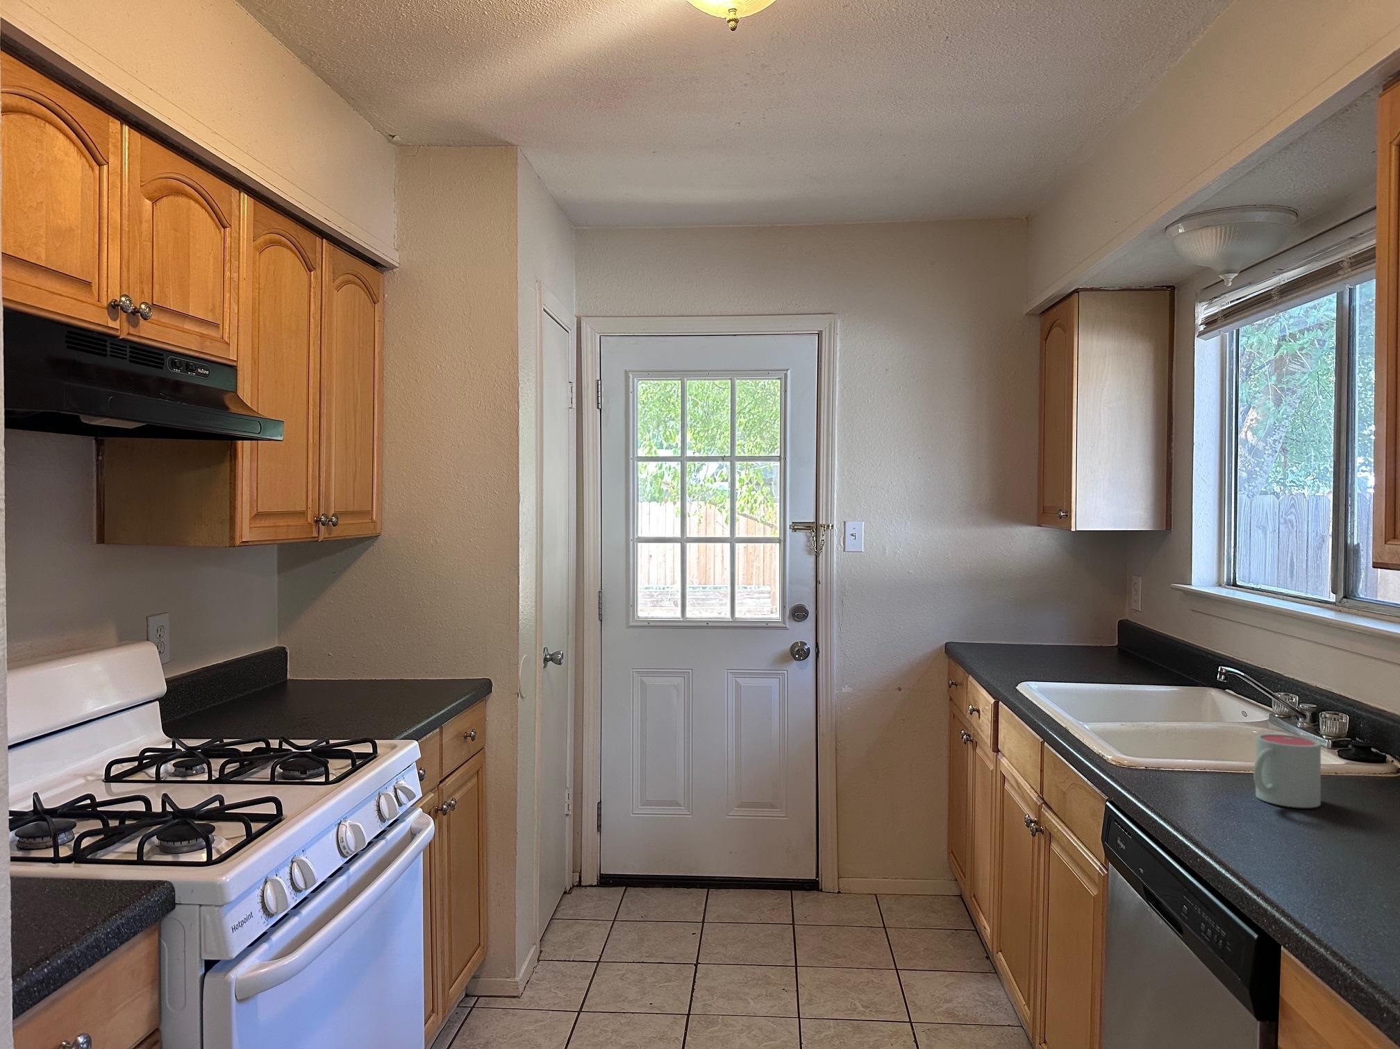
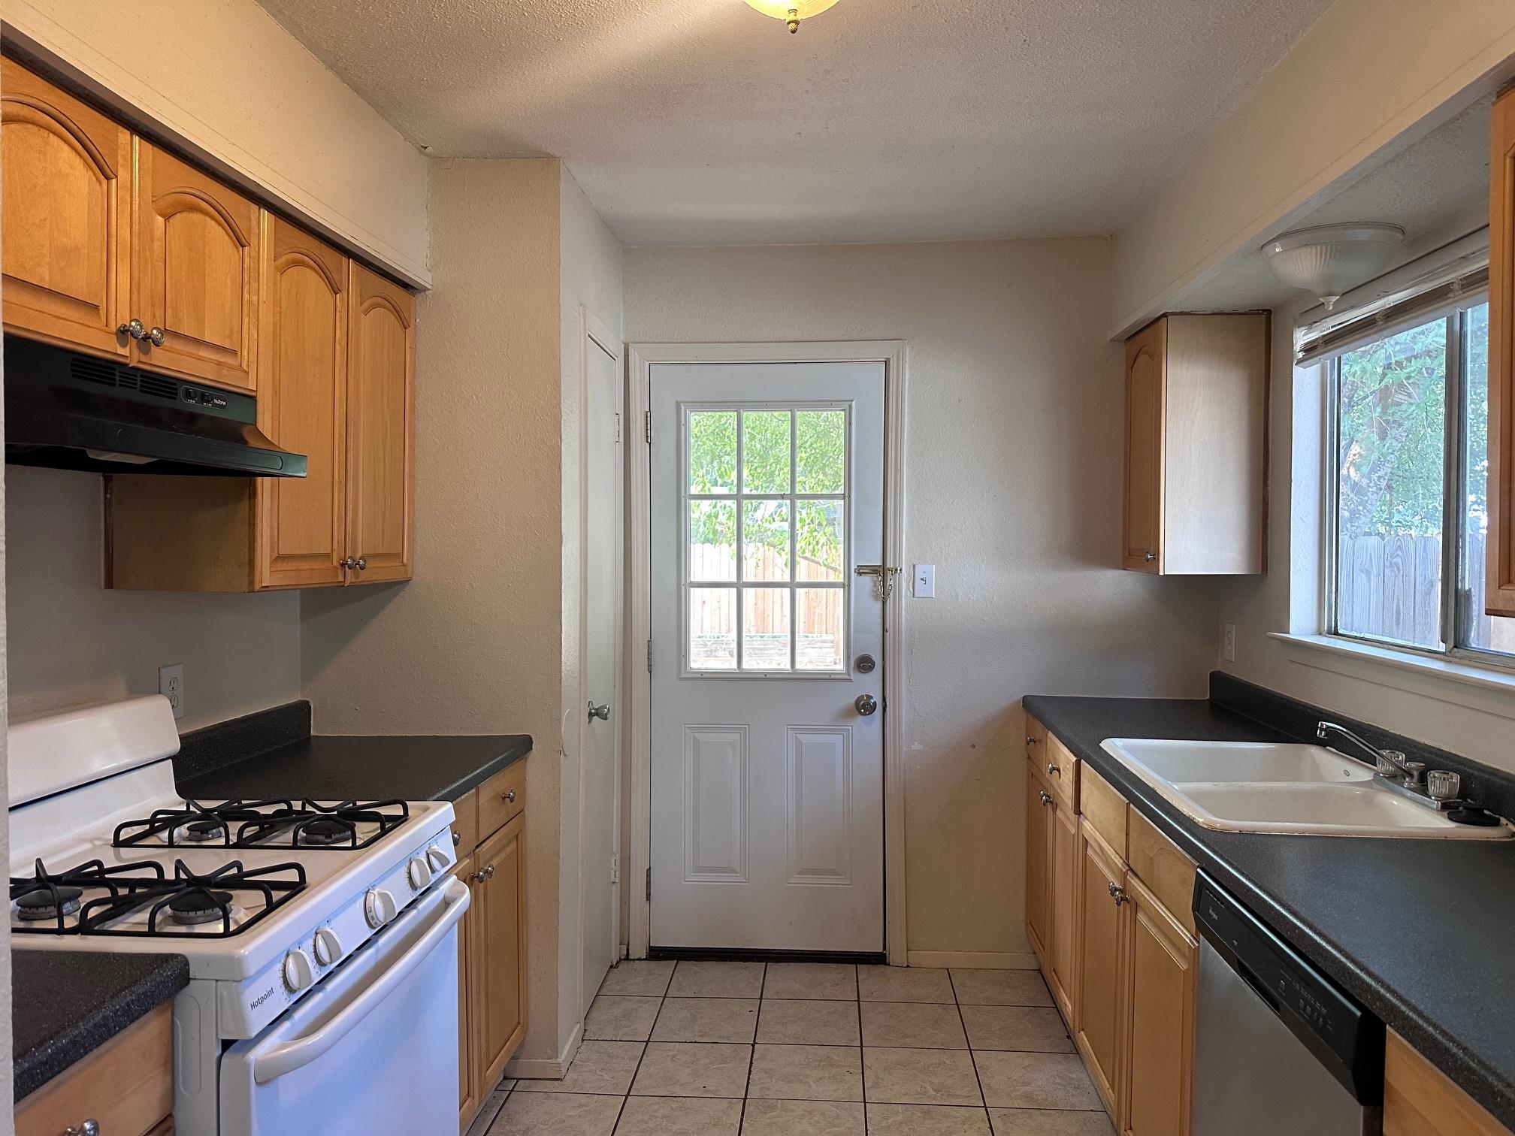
- mug (1279, 771)
